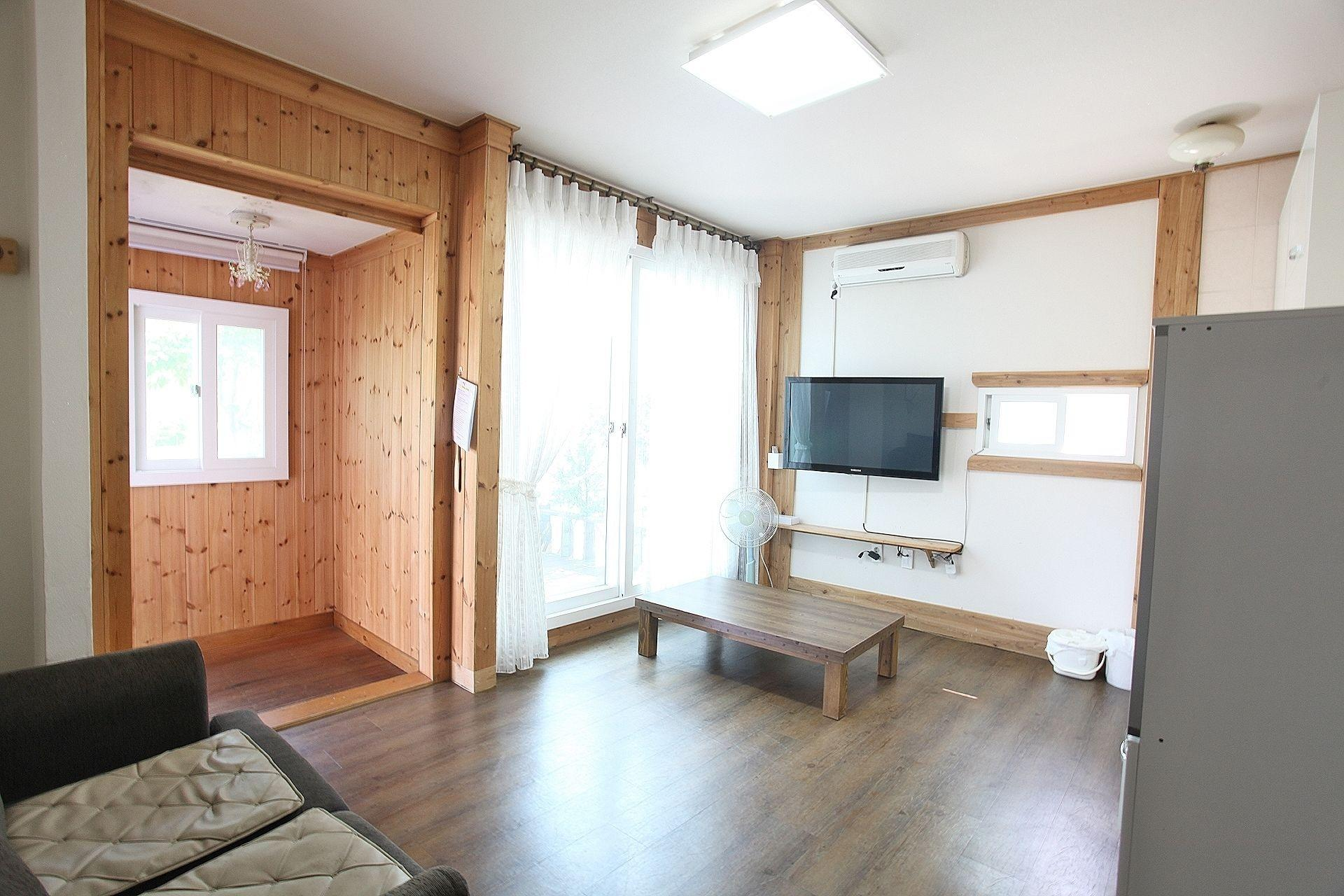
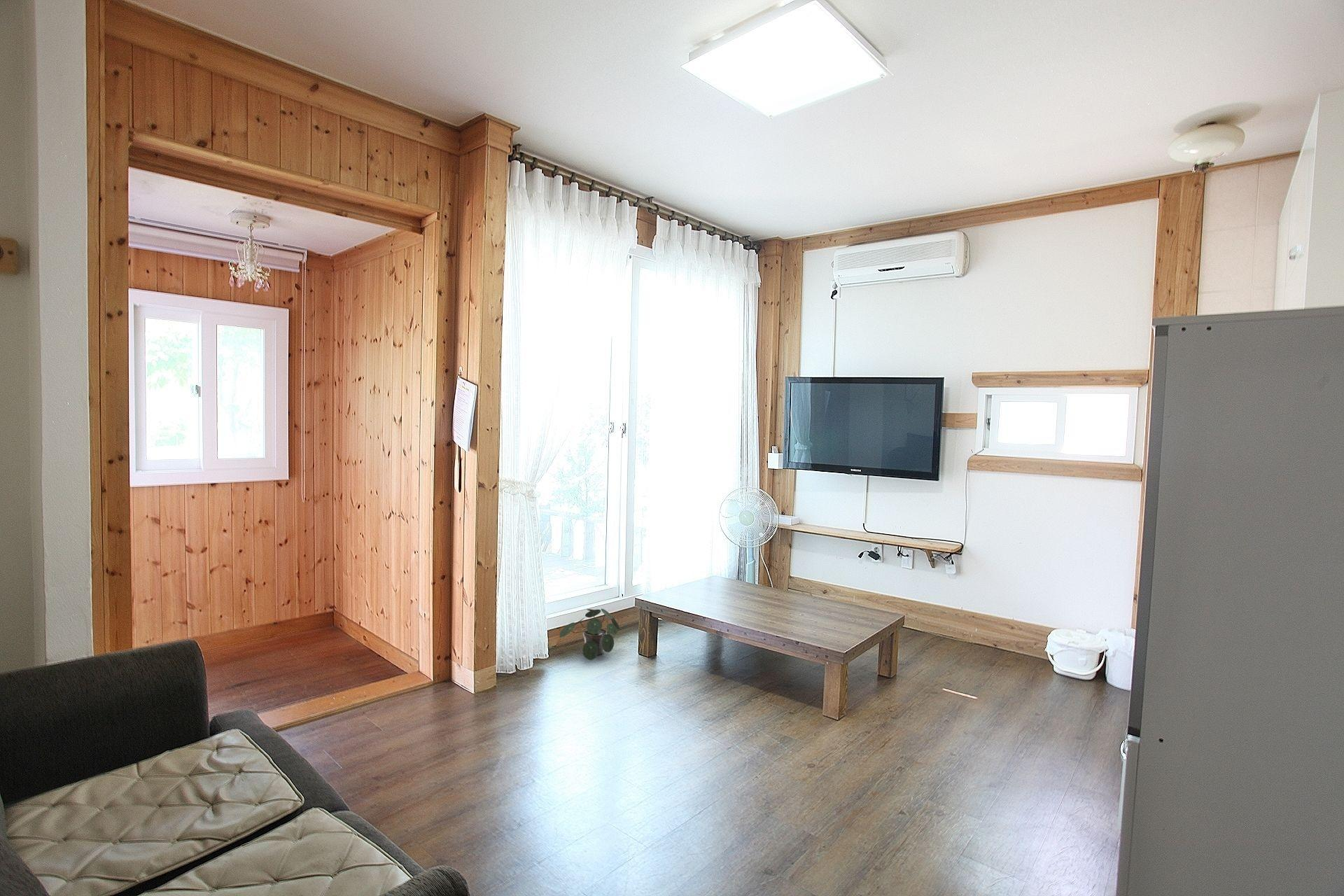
+ potted plant (594, 631)
